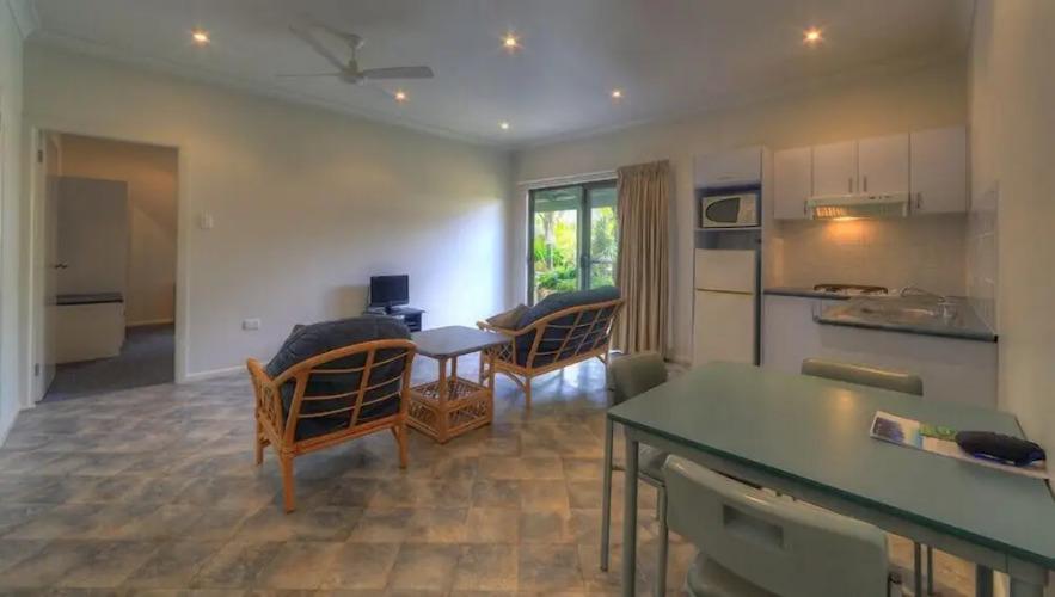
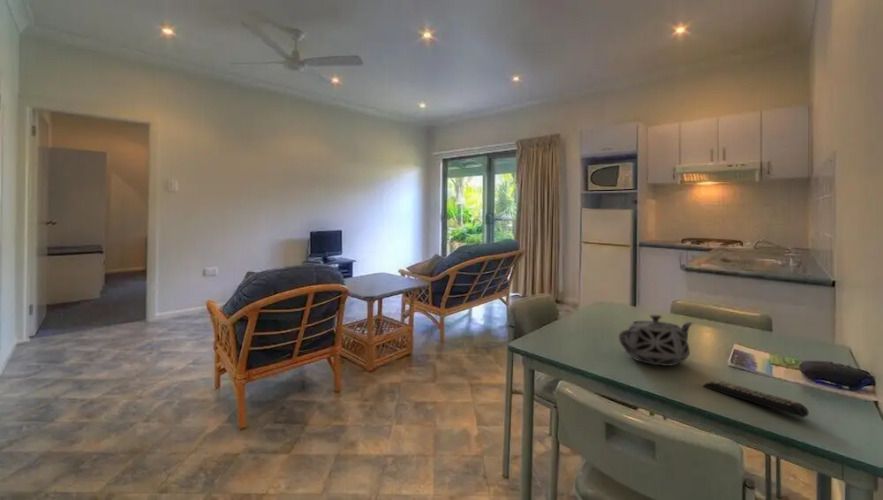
+ remote control (751, 396)
+ teapot (657, 337)
